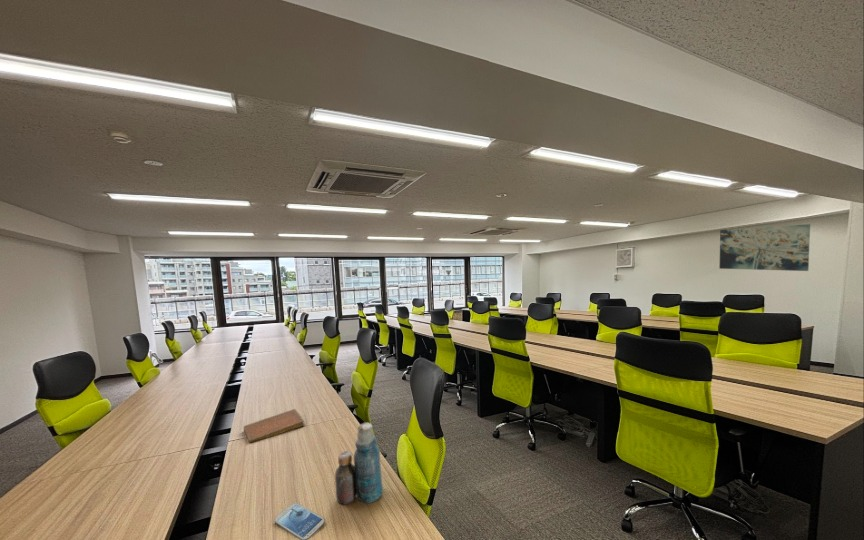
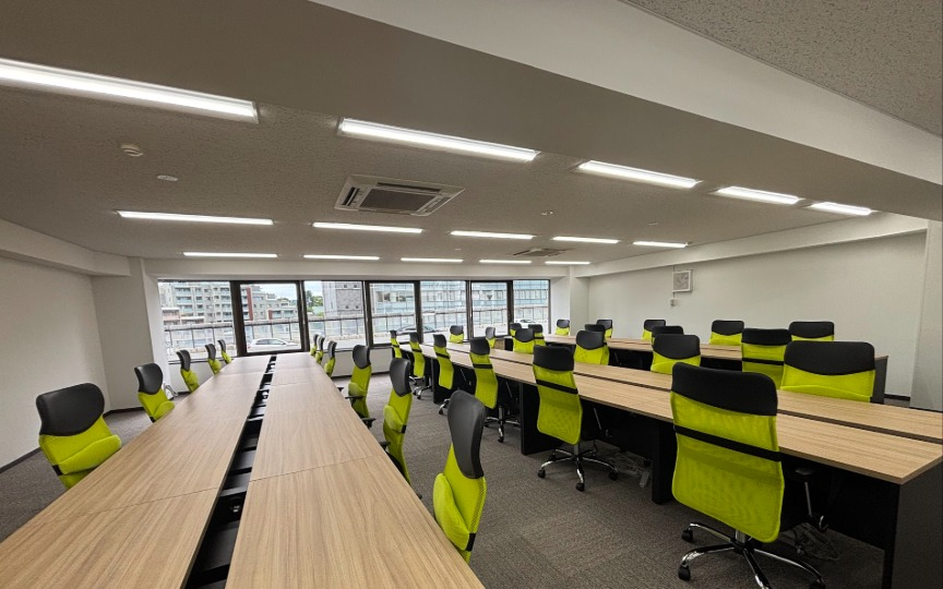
- wall art (760, 248)
- notebook (274, 425)
- bottle (358, 461)
- smartphone (299, 520)
